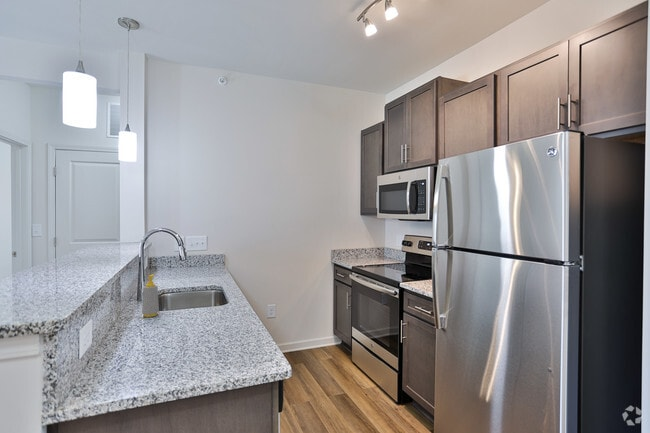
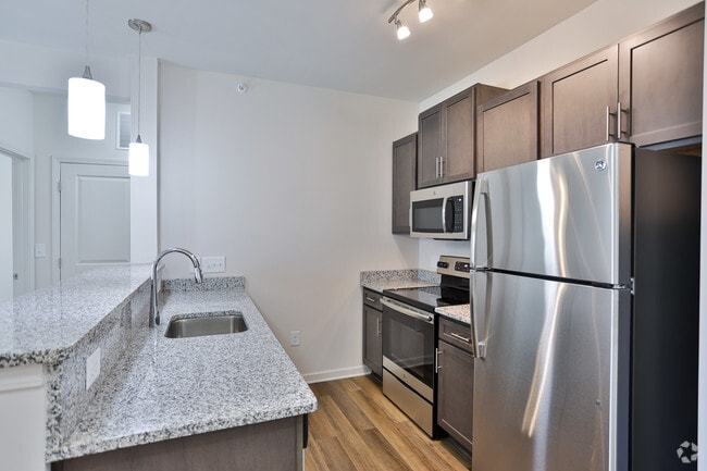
- soap bottle (150, 295)
